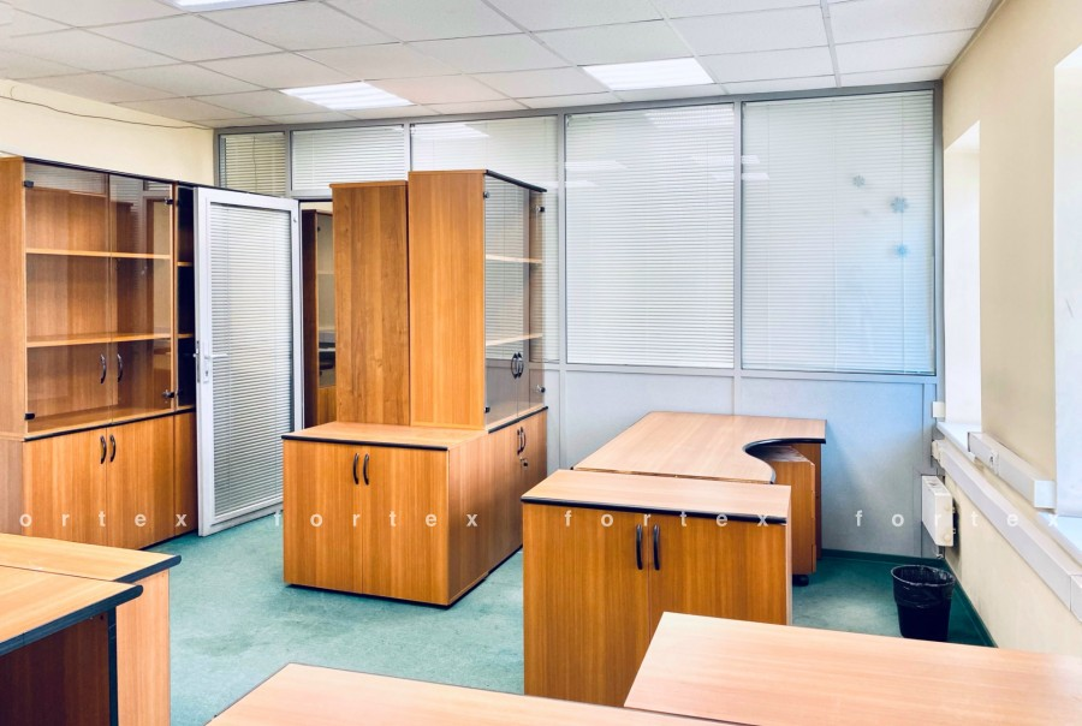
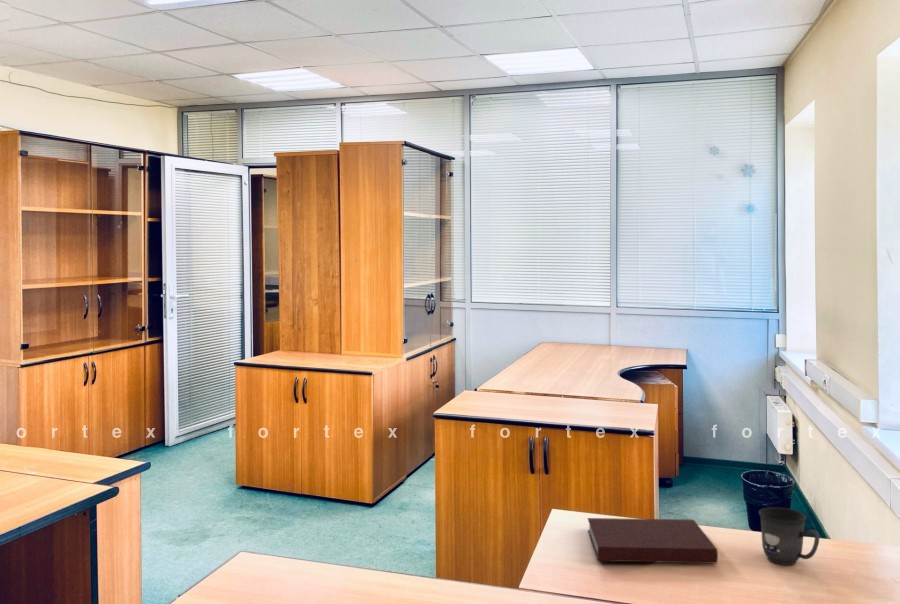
+ notebook (648, 539)
+ mug (789, 539)
